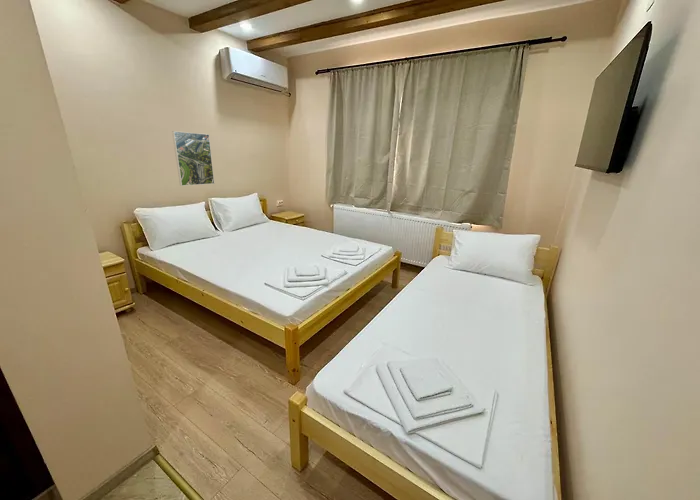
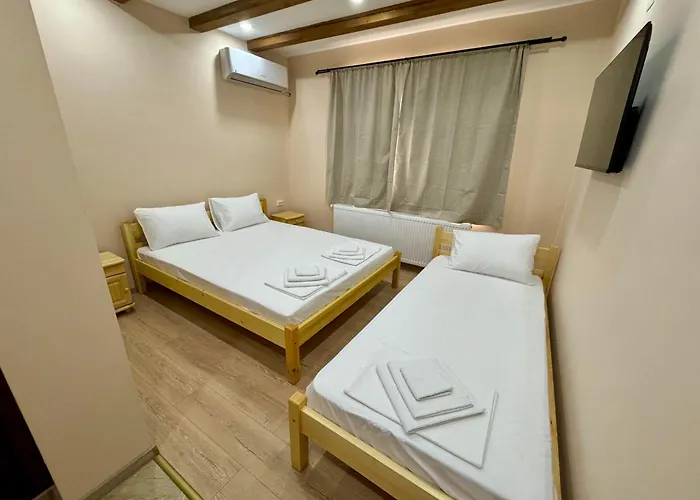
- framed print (194, 159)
